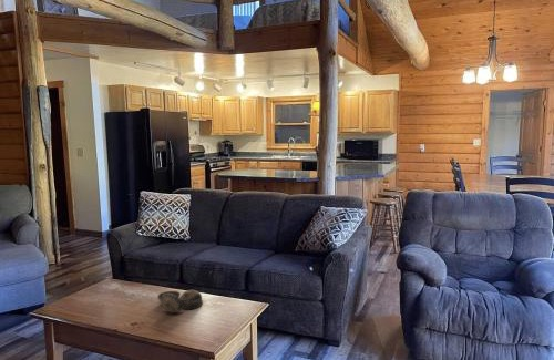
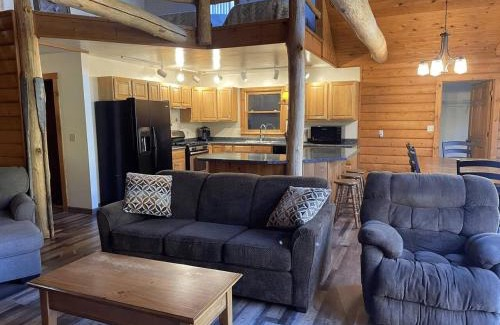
- decorative bowl (178, 295)
